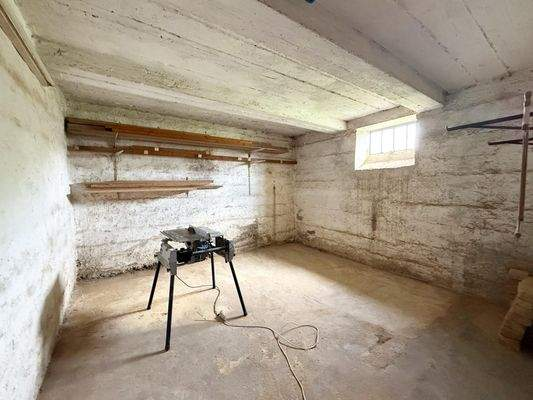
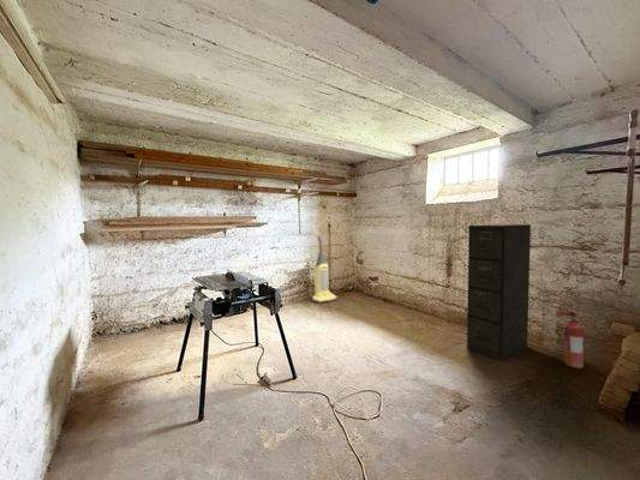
+ fire extinguisher (572, 335)
+ filing cabinet (497, 287)
+ vacuum cleaner (323, 268)
